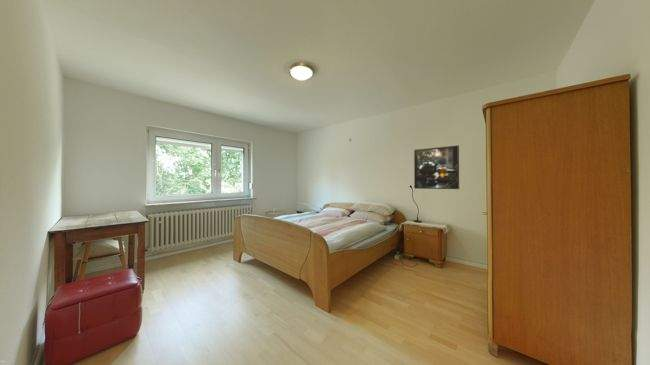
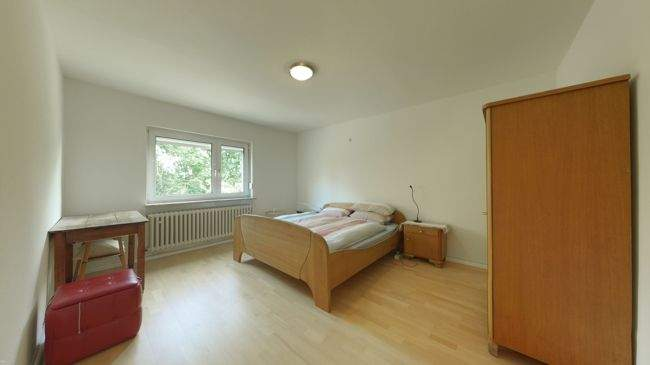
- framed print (435, 168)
